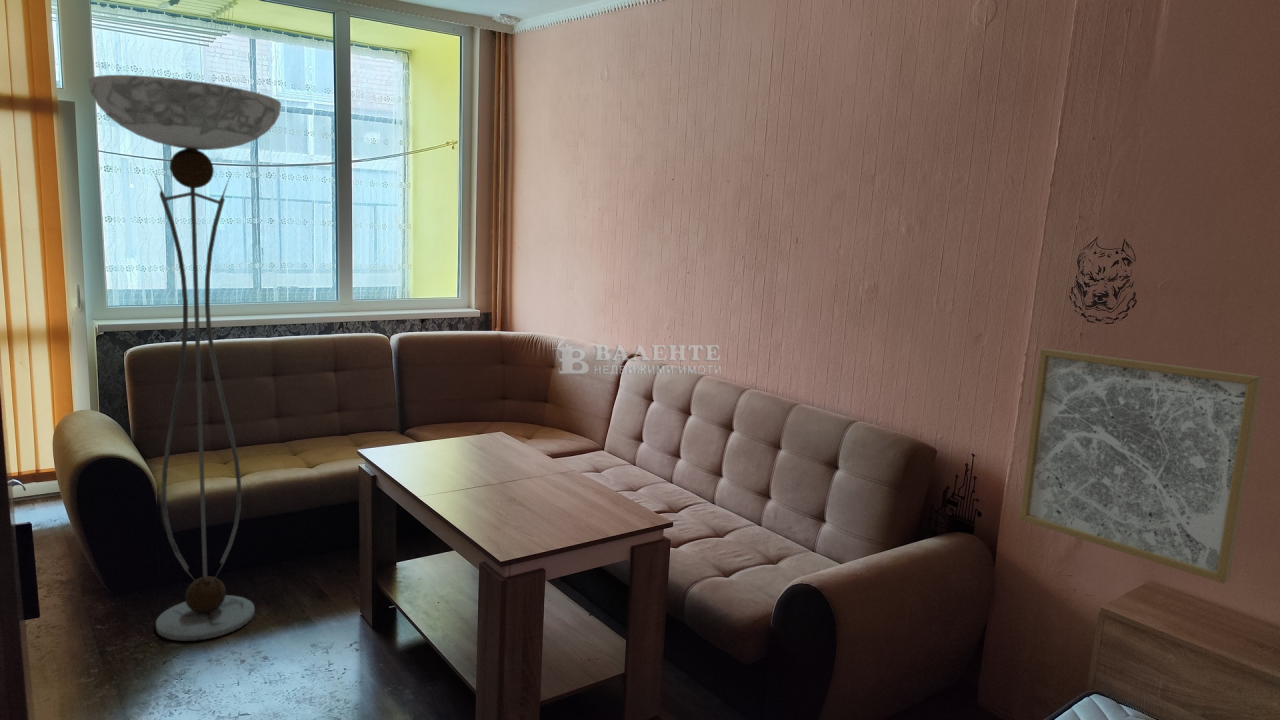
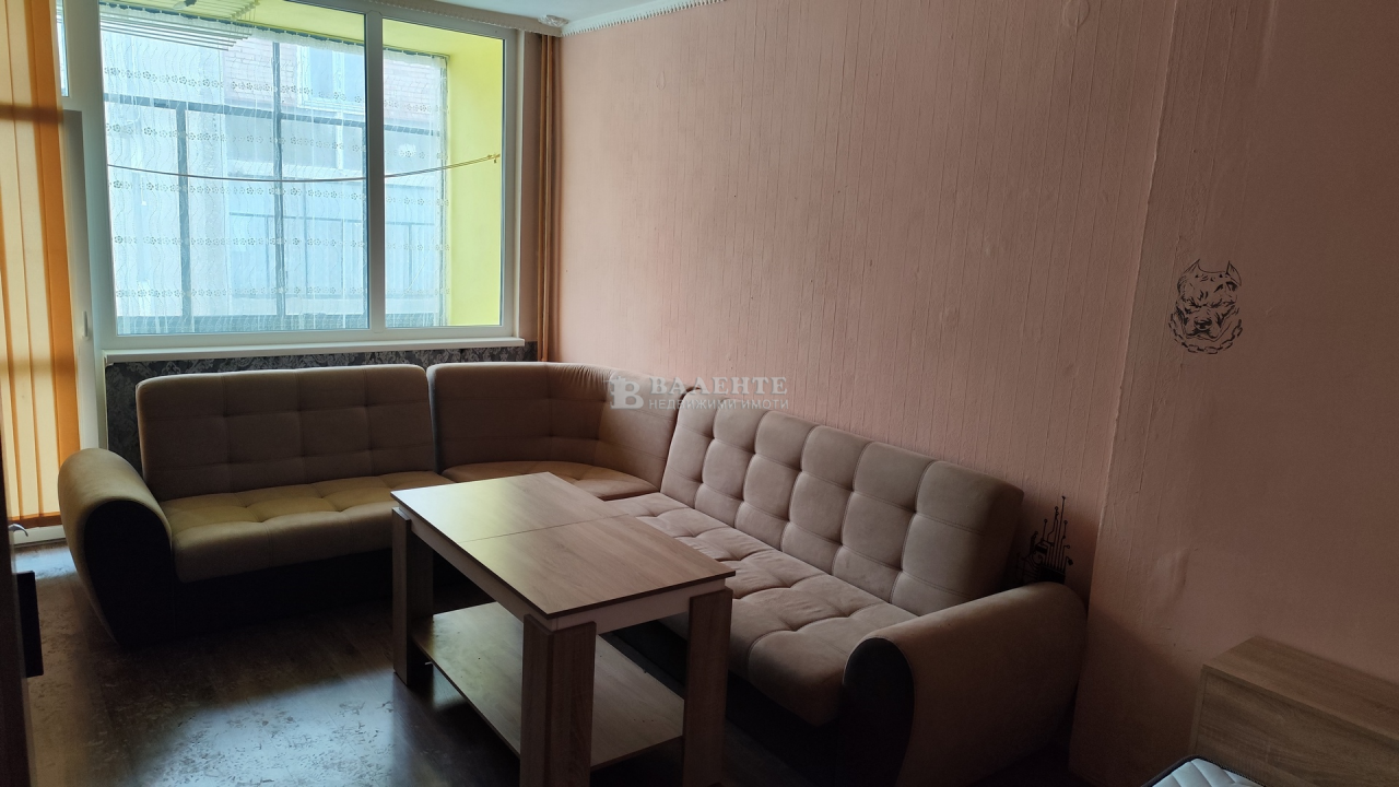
- floor lamp (198, 369)
- wall art (1127, 456)
